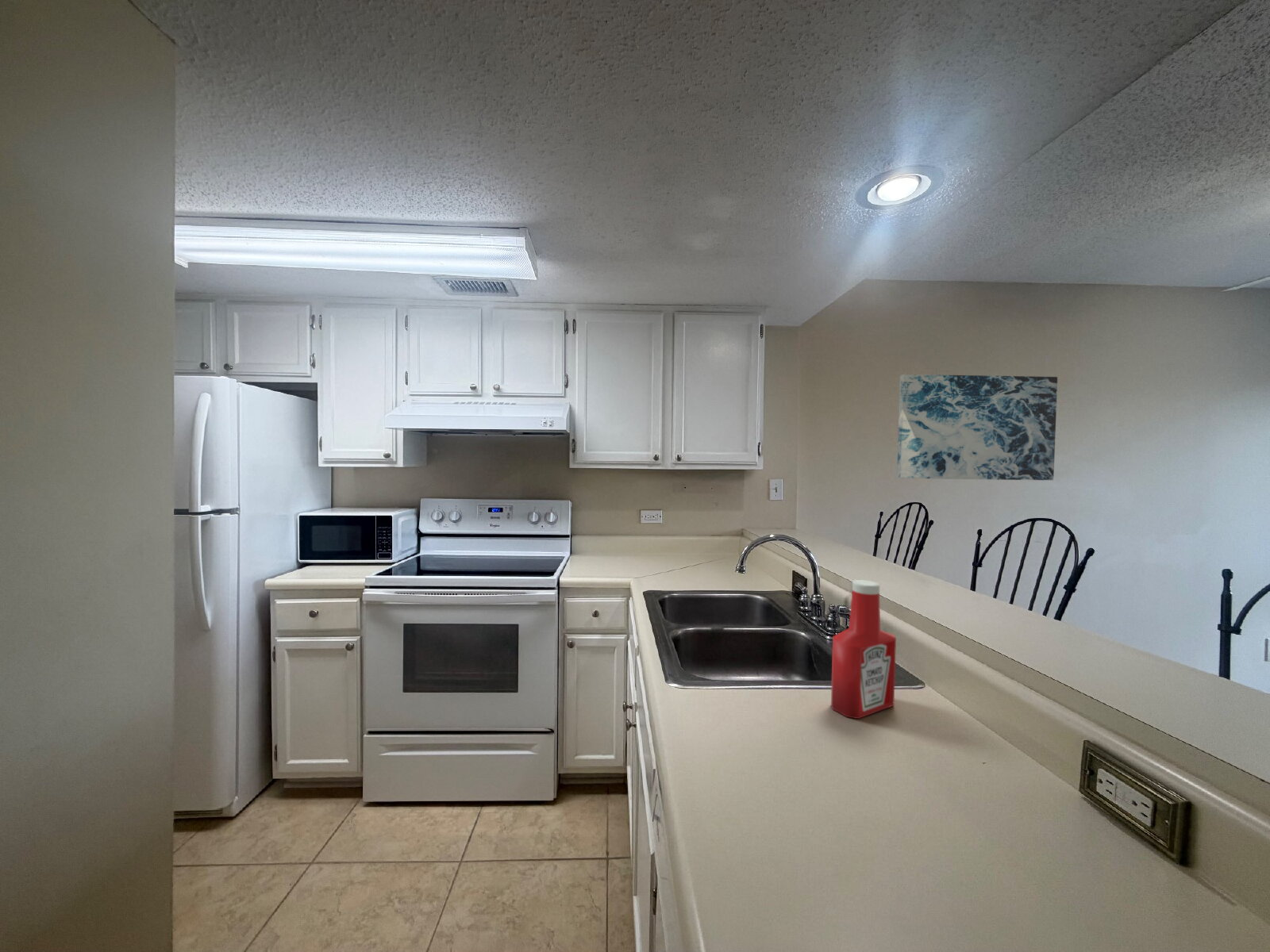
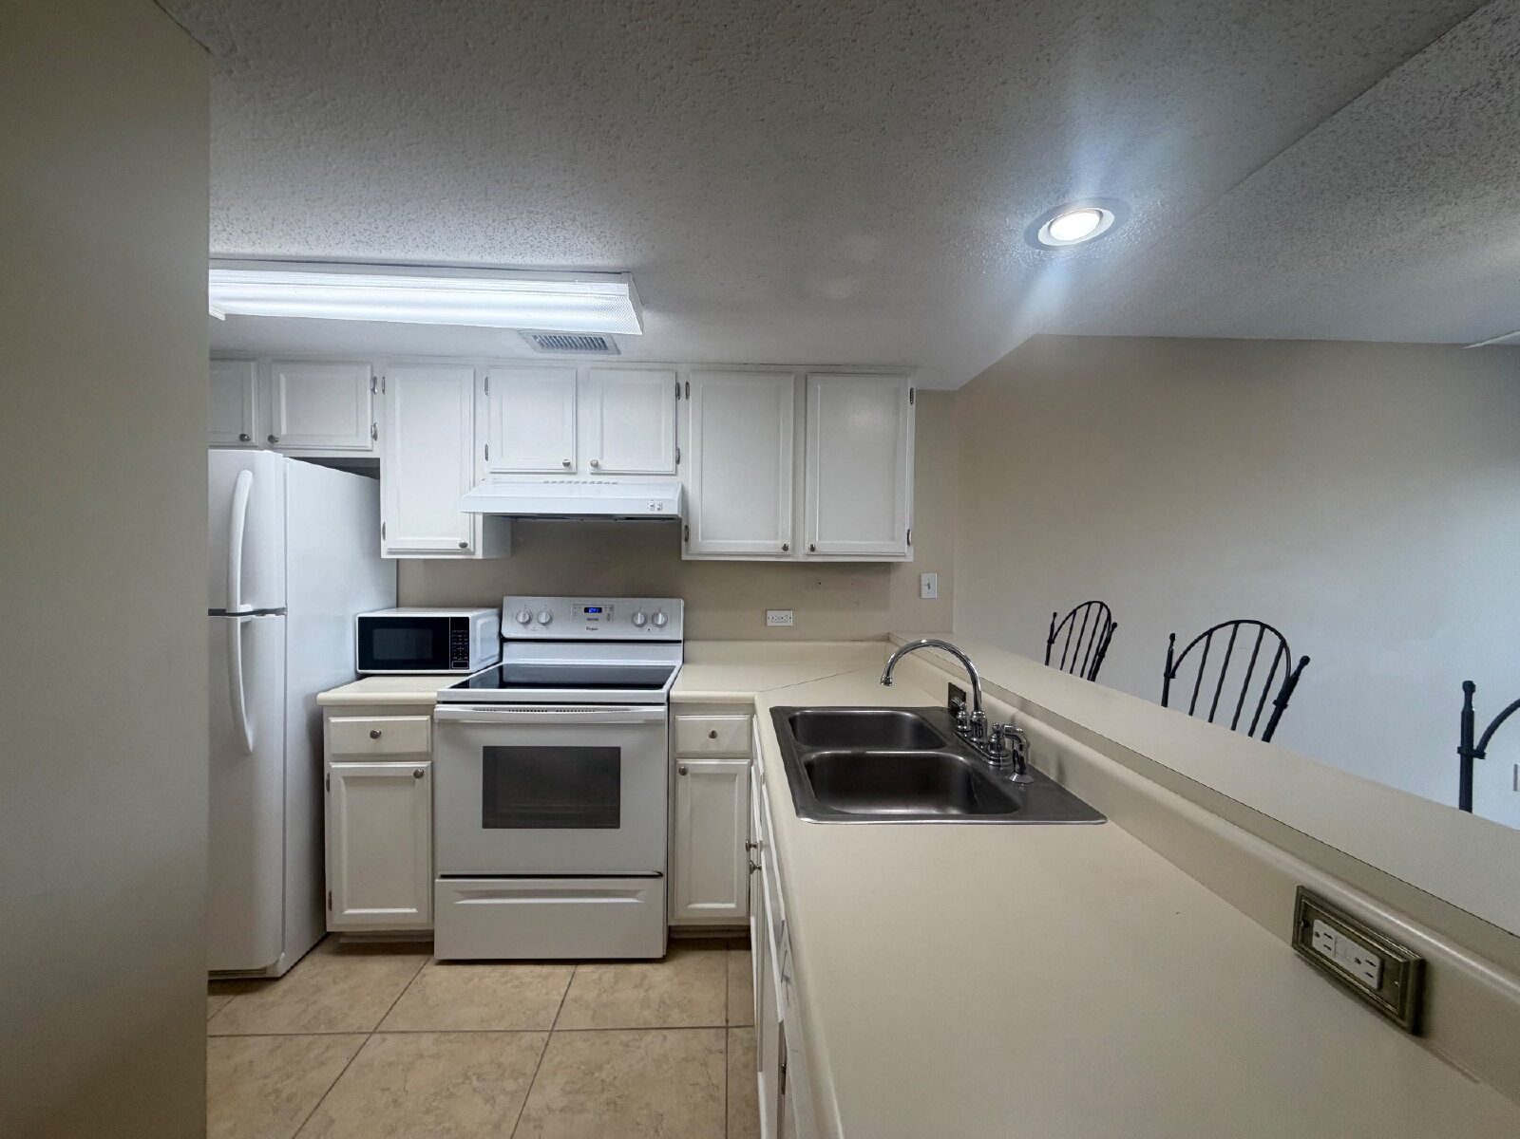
- soap bottle (864, 644)
- wall art (976, 428)
